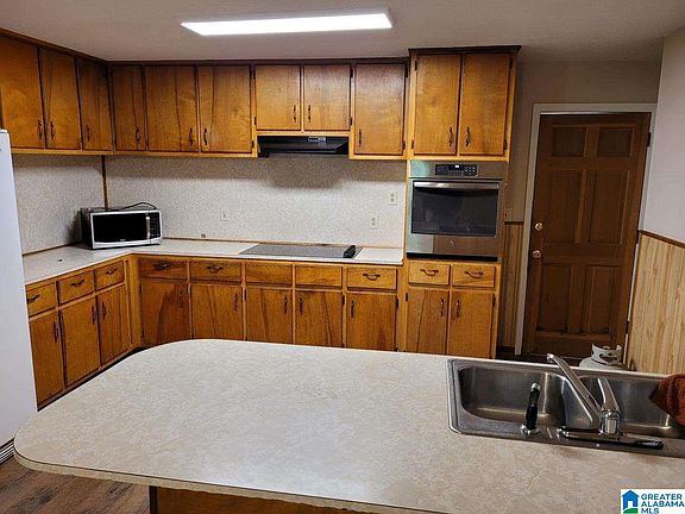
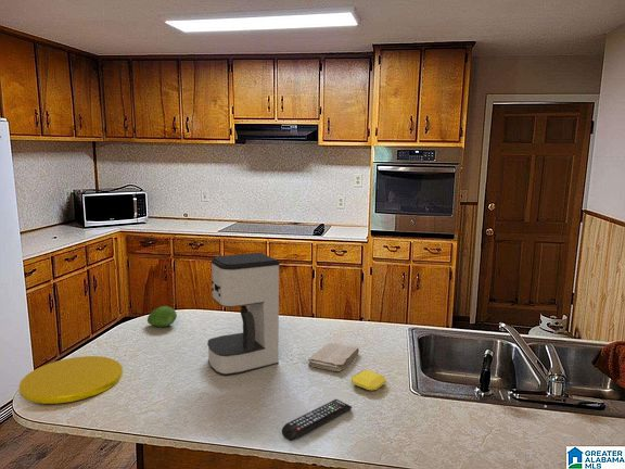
+ plate (73, 377)
+ fruit (162, 316)
+ soap bar (368, 379)
+ coffee maker (242, 312)
+ remote control (318, 418)
+ washcloth (333, 355)
